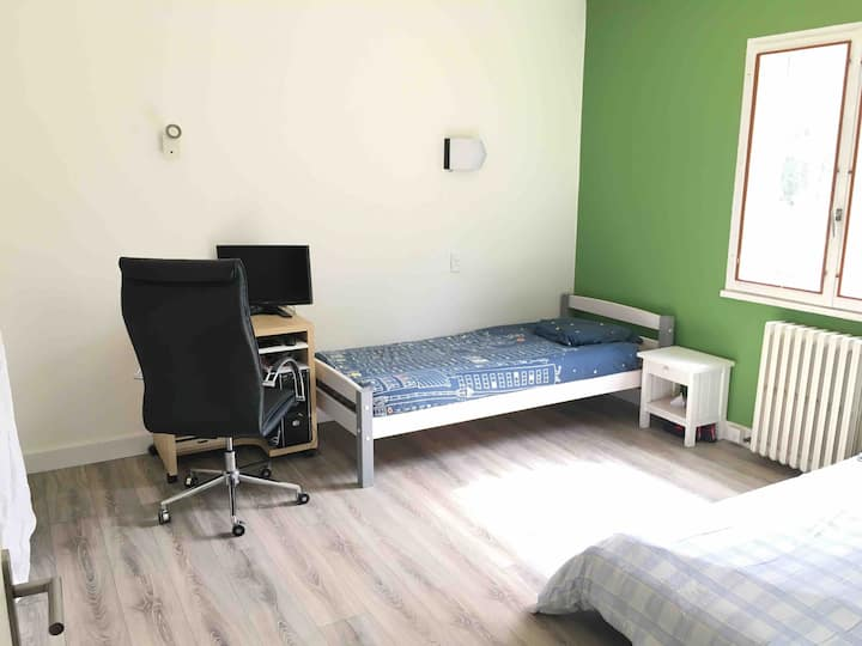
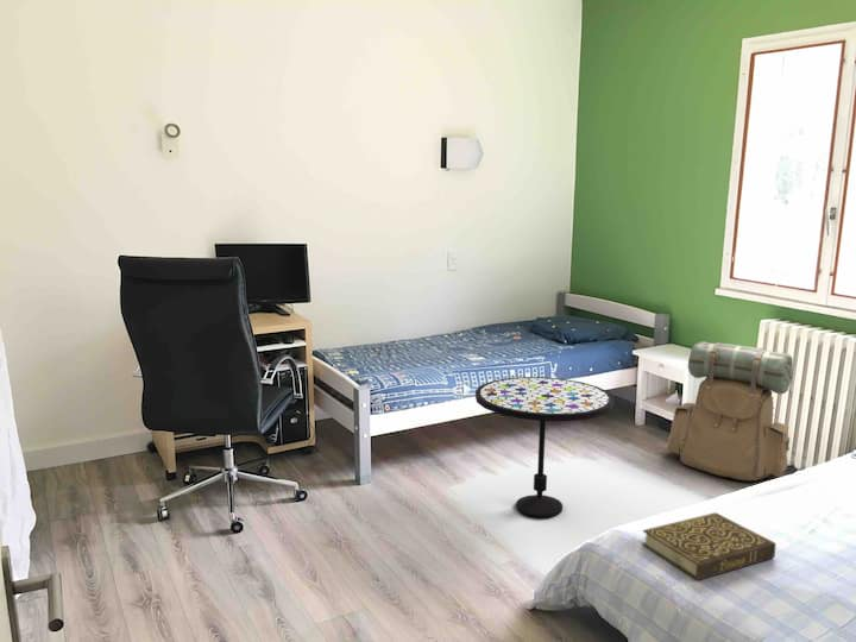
+ side table (541, 451)
+ backpack (737, 405)
+ book (709, 542)
